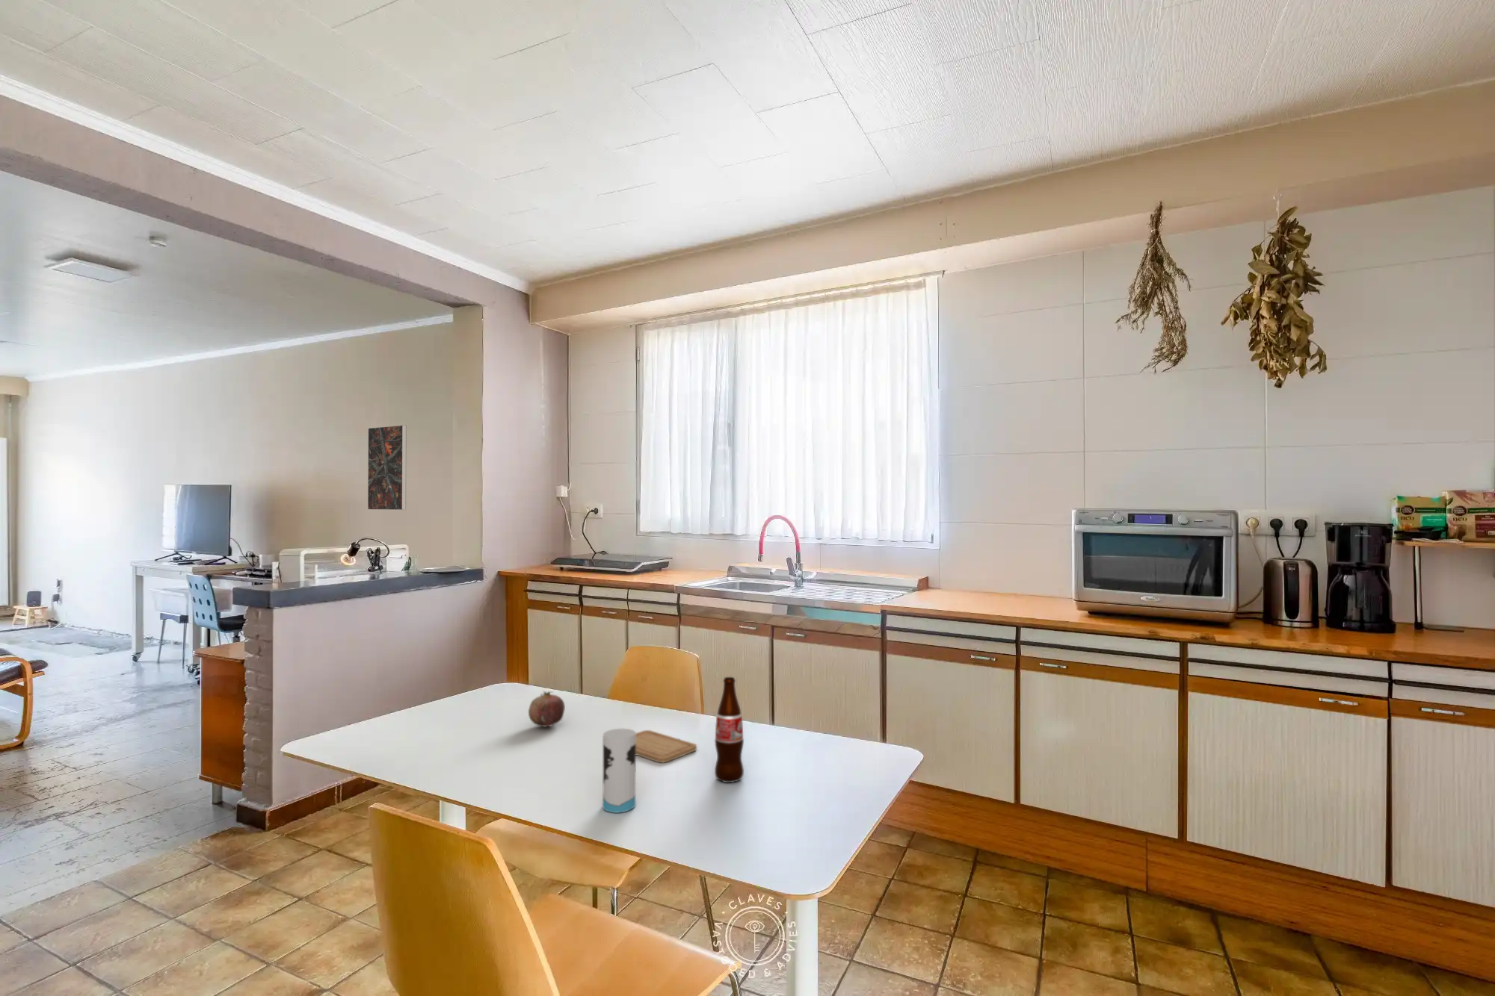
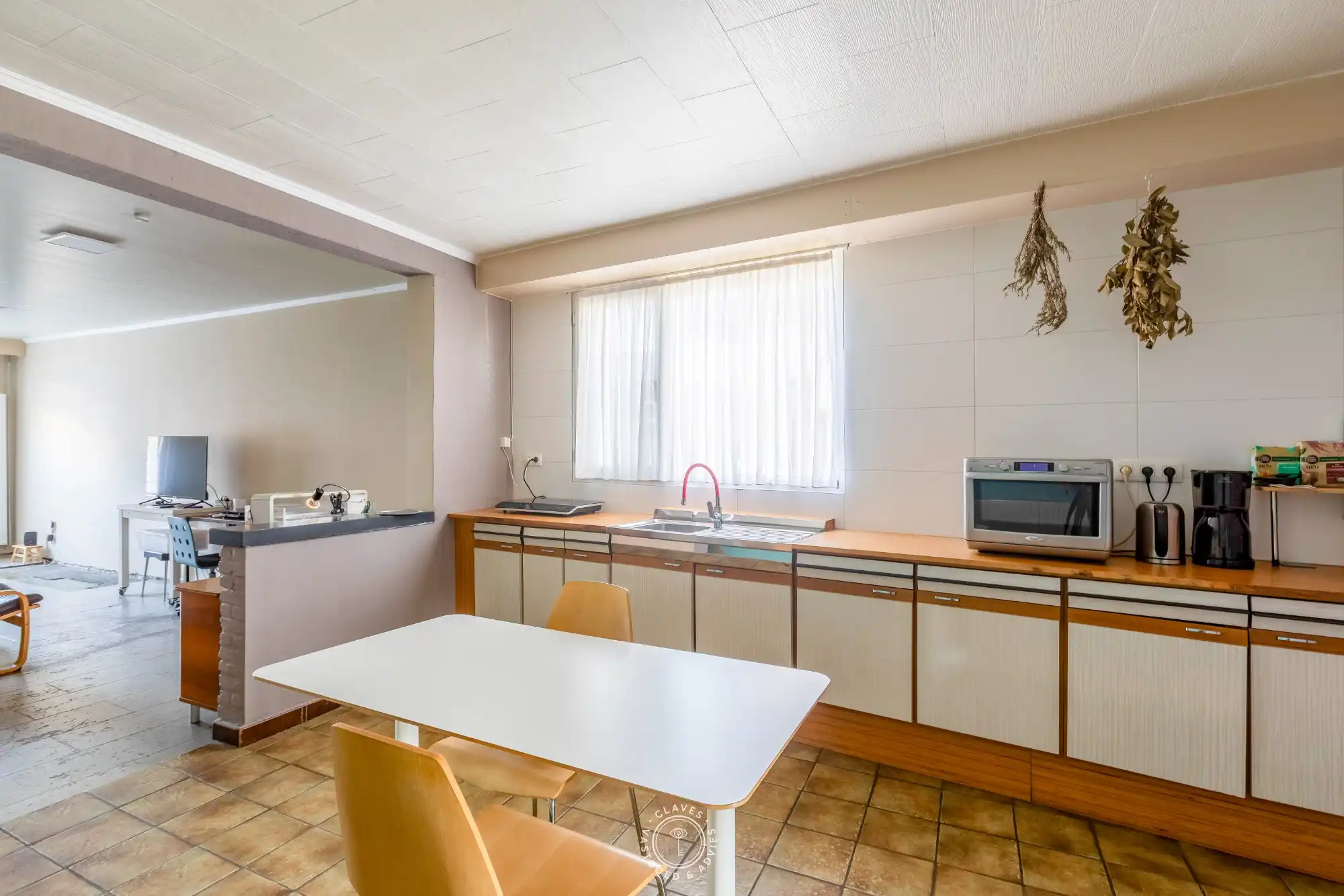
- bottle (729, 728)
- fruit (546, 708)
- cup (618, 769)
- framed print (386, 468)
- chopping board (647, 743)
